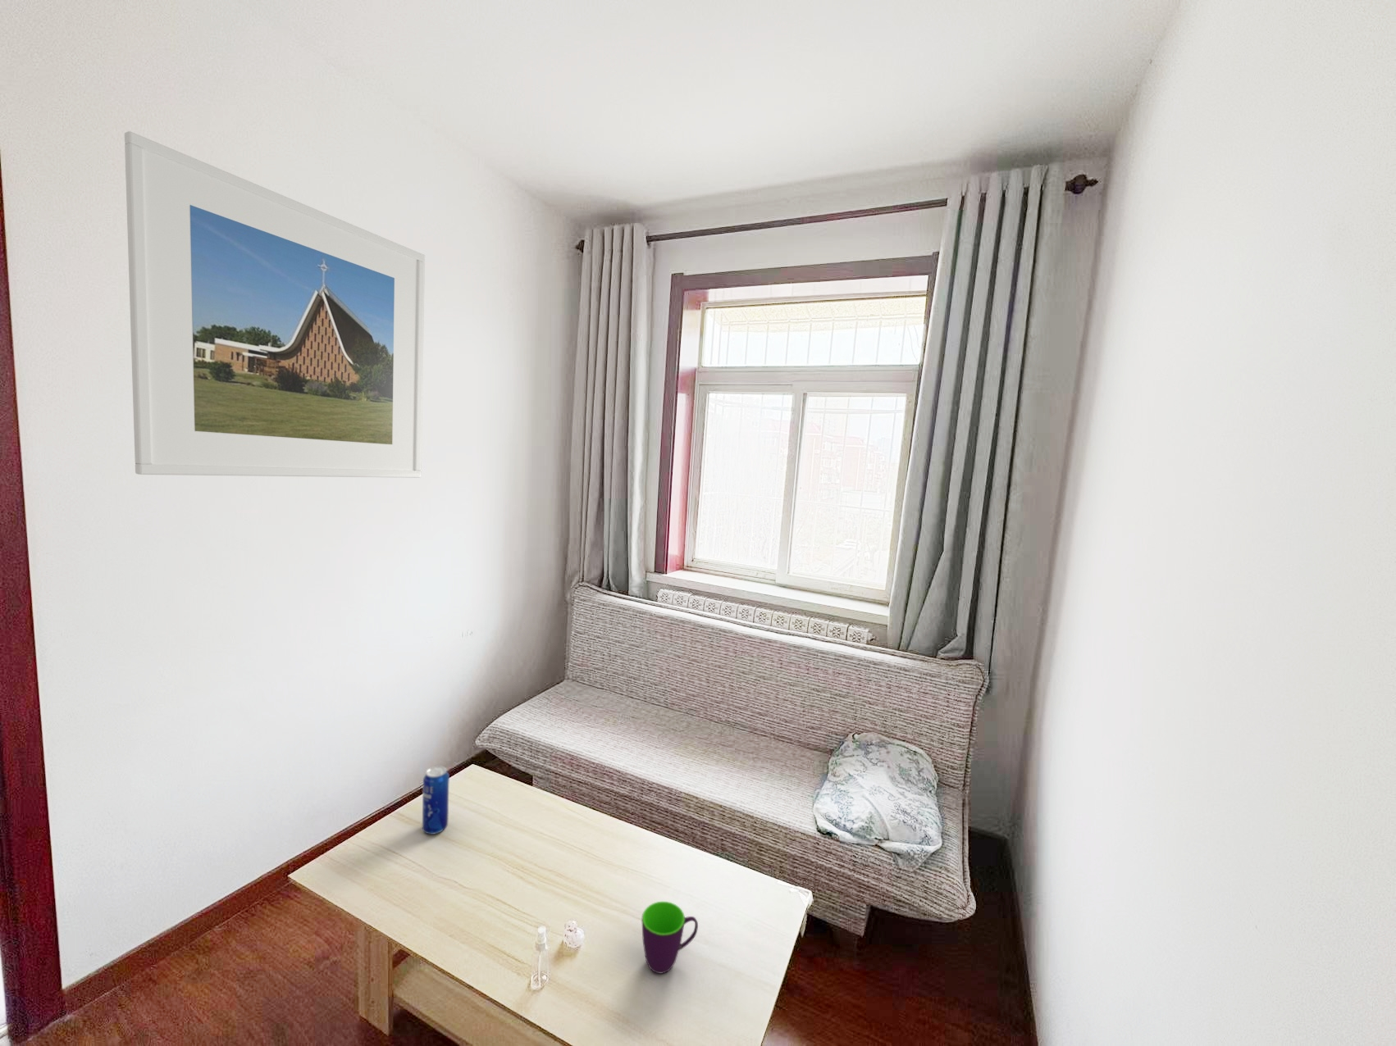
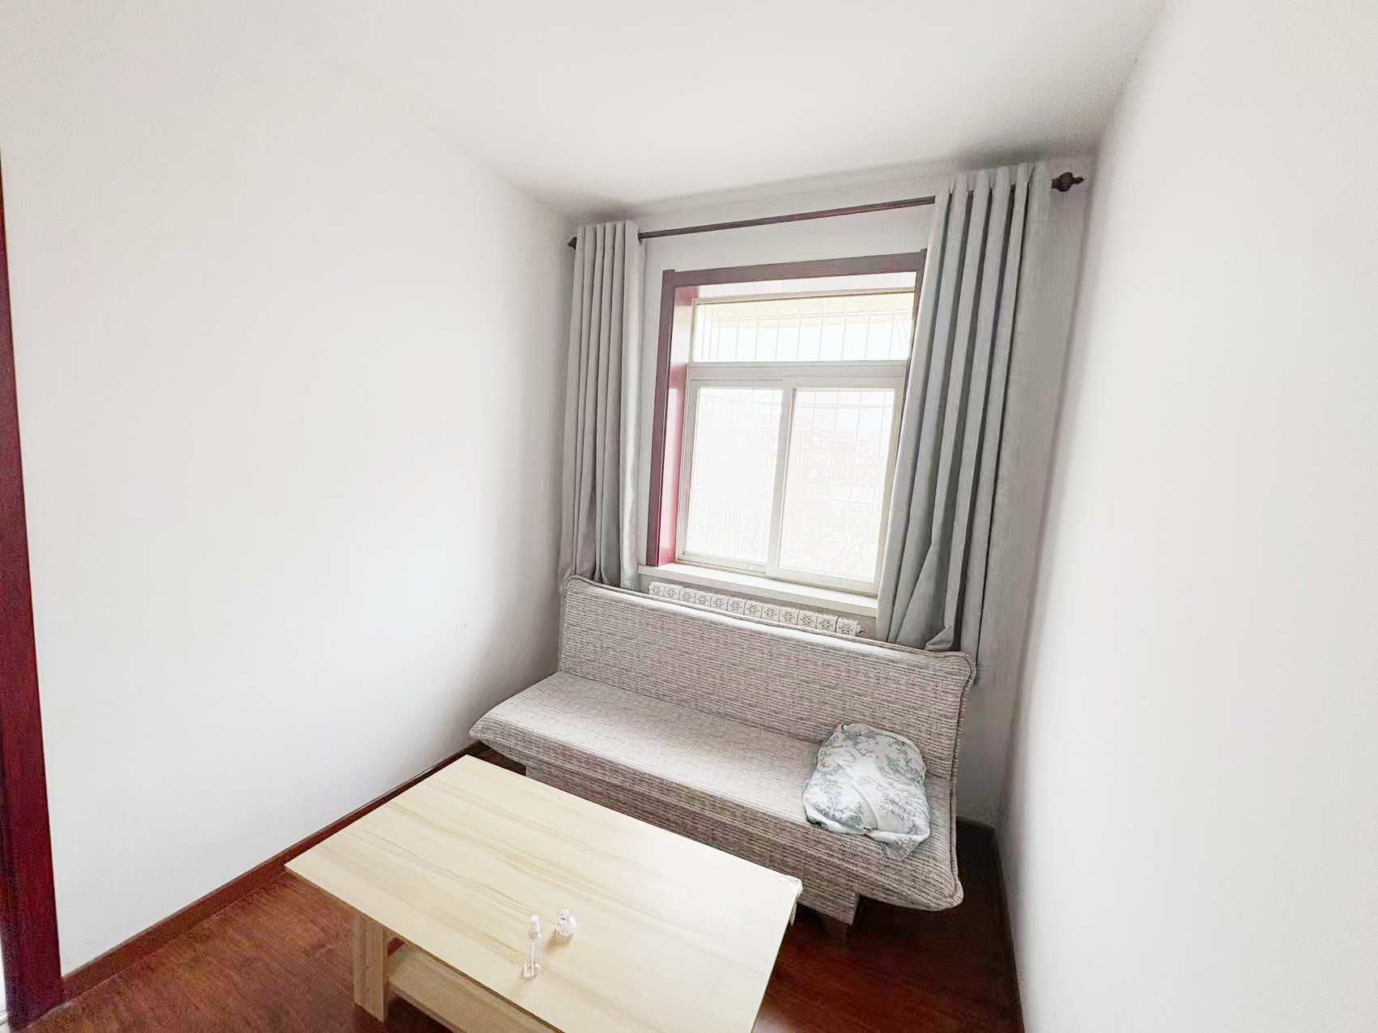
- beverage can (435, 799)
- mug (669, 938)
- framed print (306, 344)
